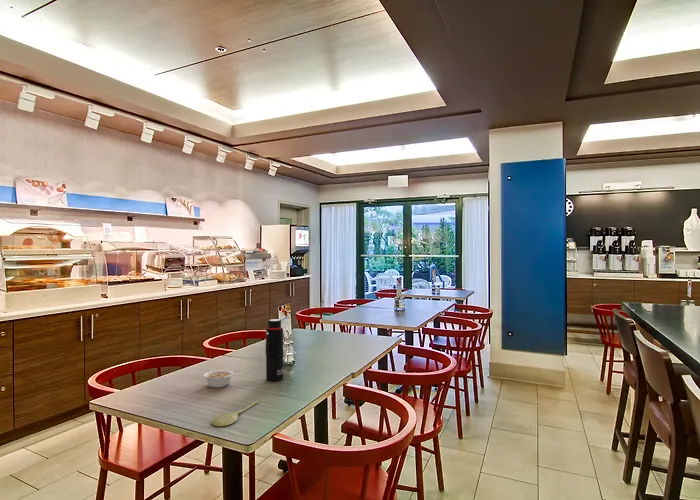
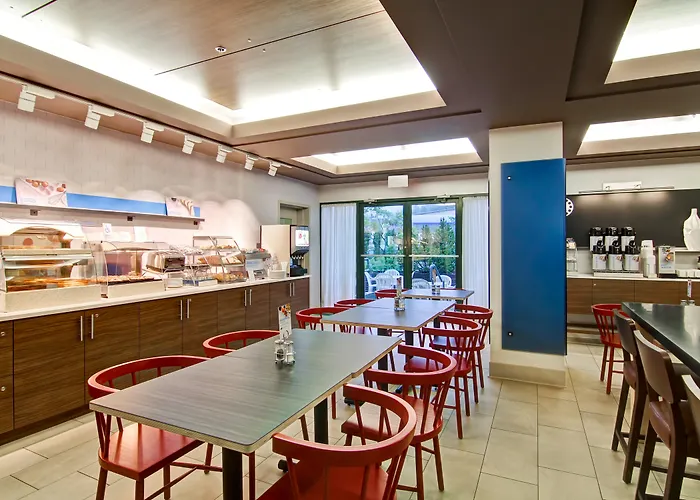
- water bottle (273, 349)
- spoon (238, 411)
- legume (219, 378)
